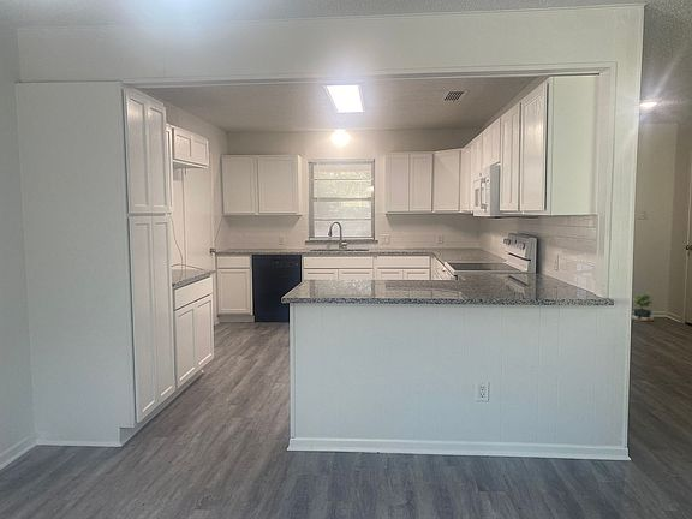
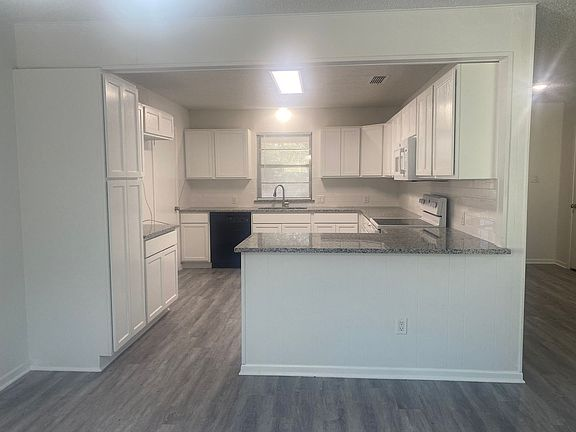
- potted plant (642, 305)
